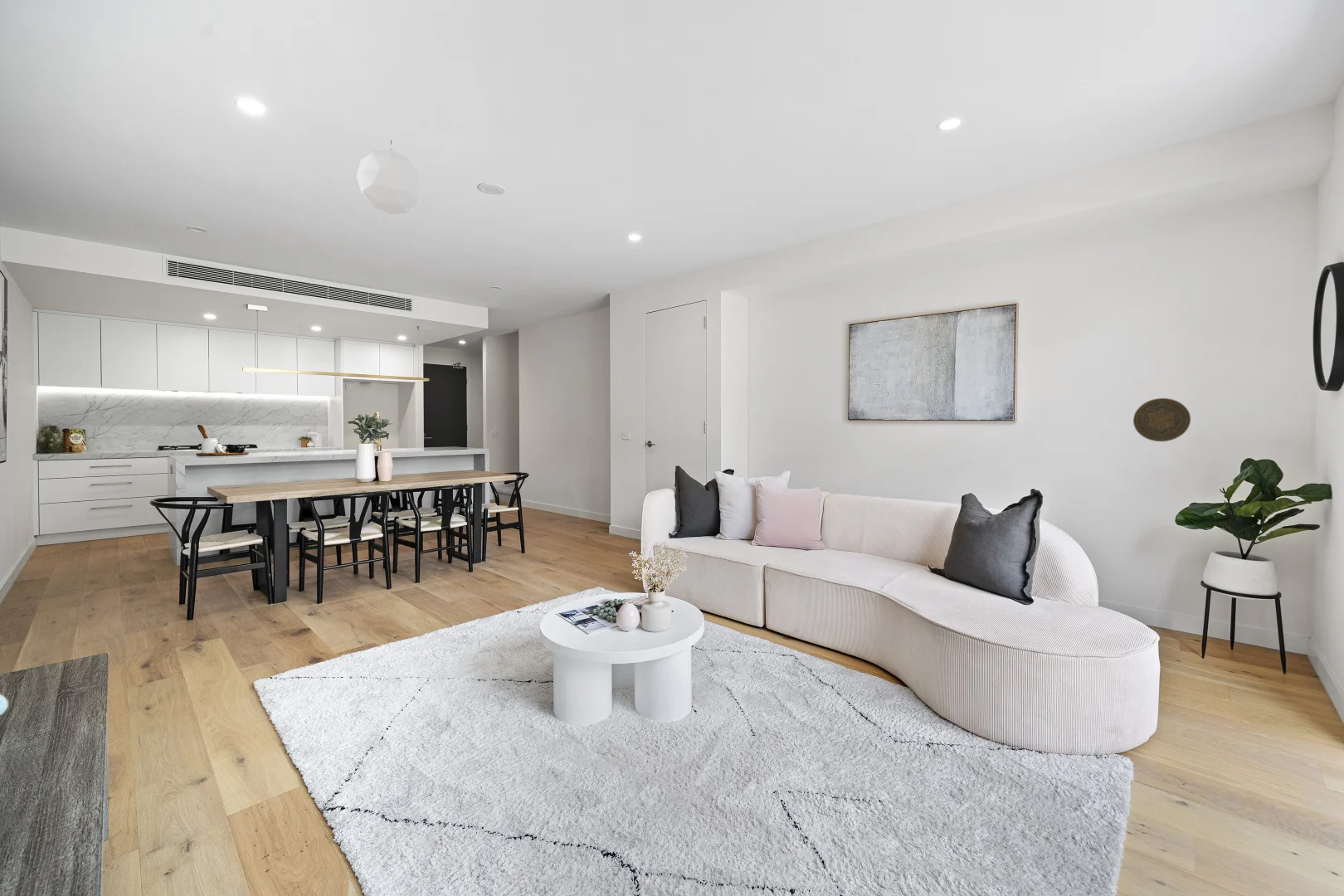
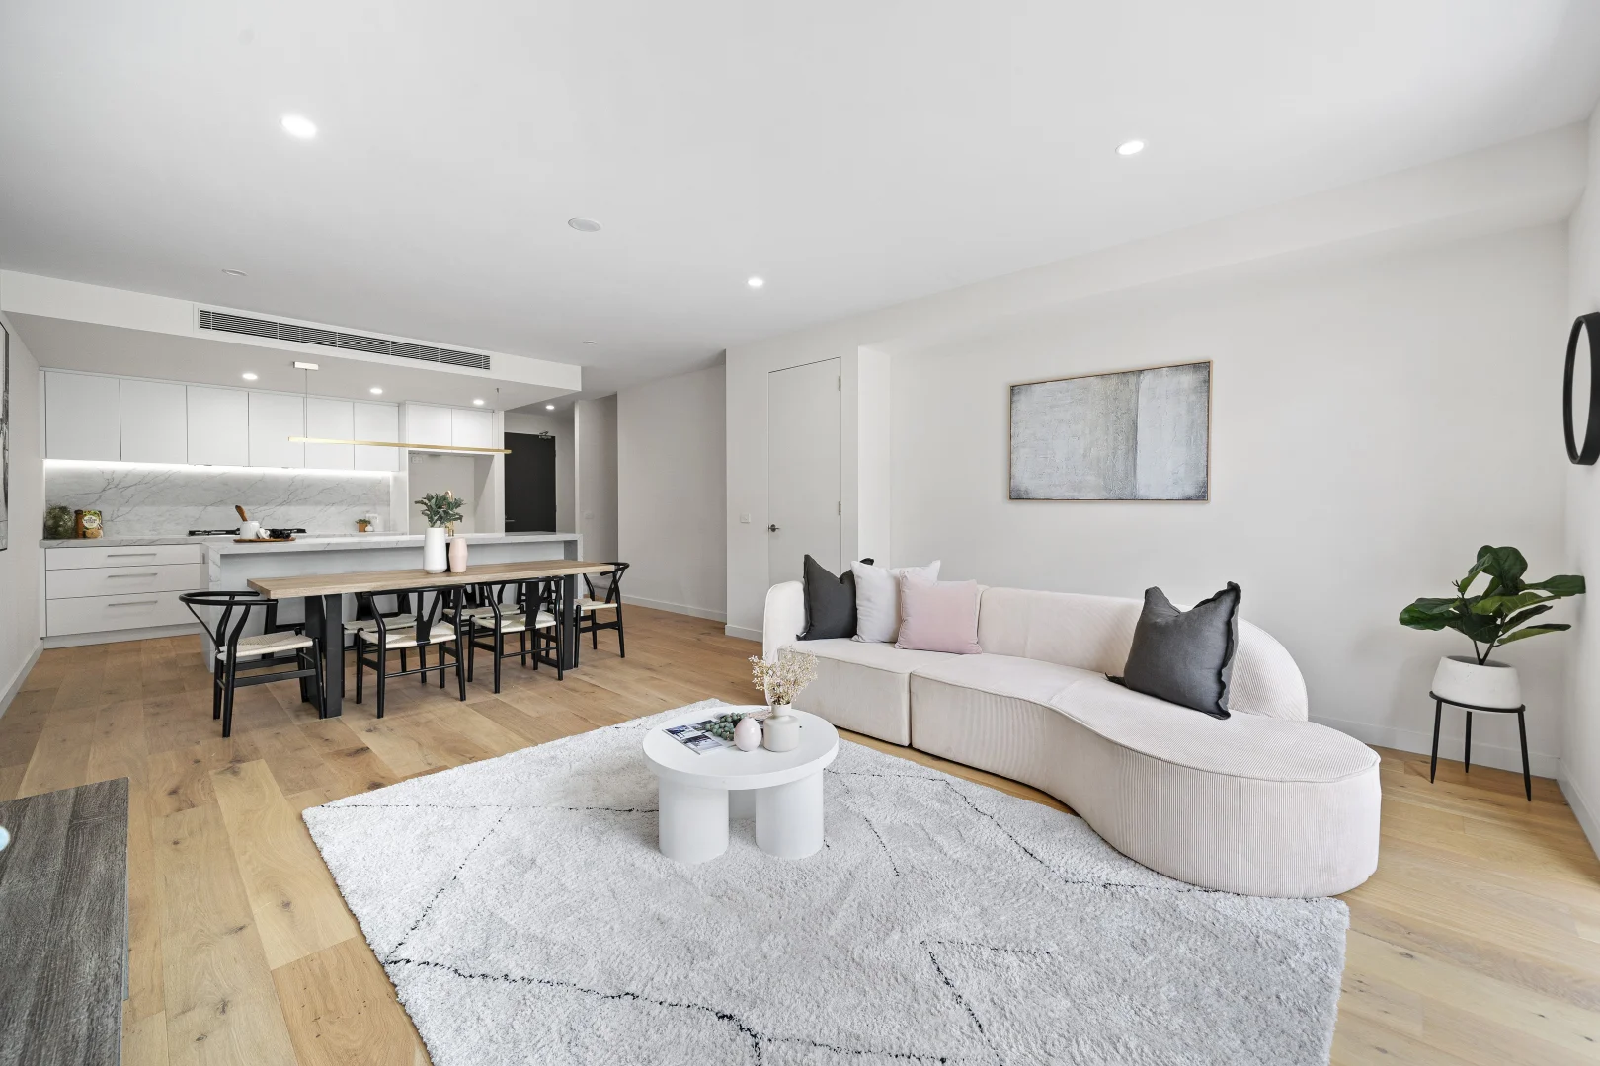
- decorative plate (1161, 420)
- pendant light (390, 177)
